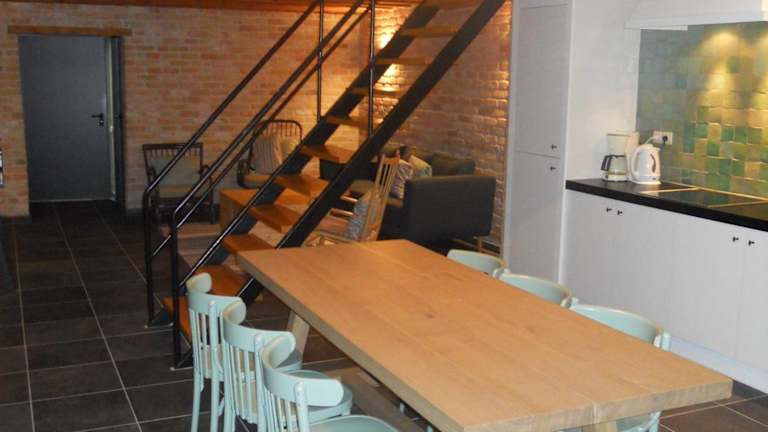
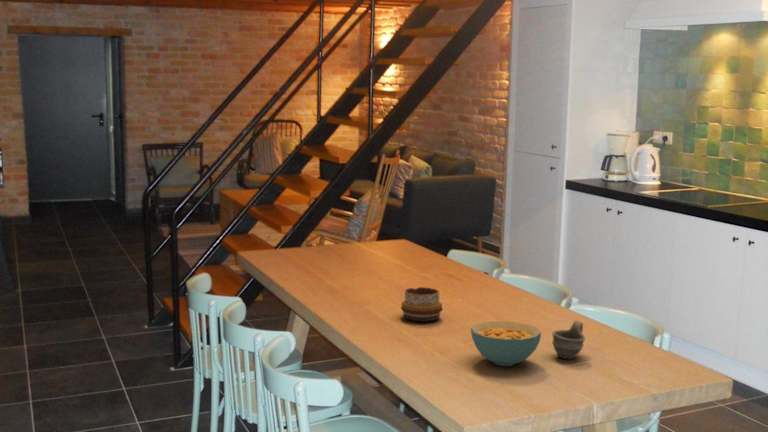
+ decorative bowl (421, 304)
+ cereal bowl (505, 346)
+ cup (571, 340)
